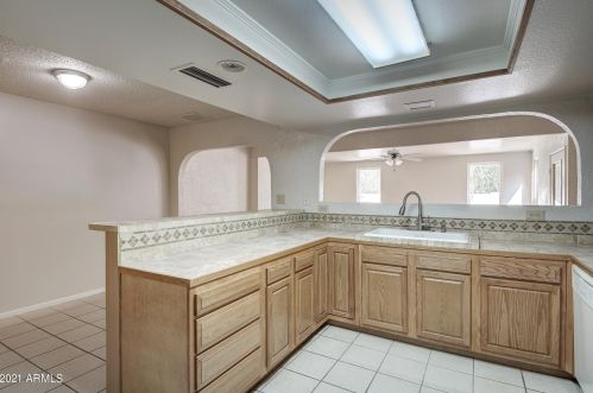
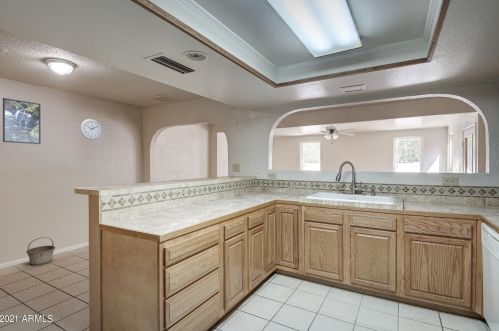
+ basket (41, 250)
+ wall clock (91, 129)
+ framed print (22, 122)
